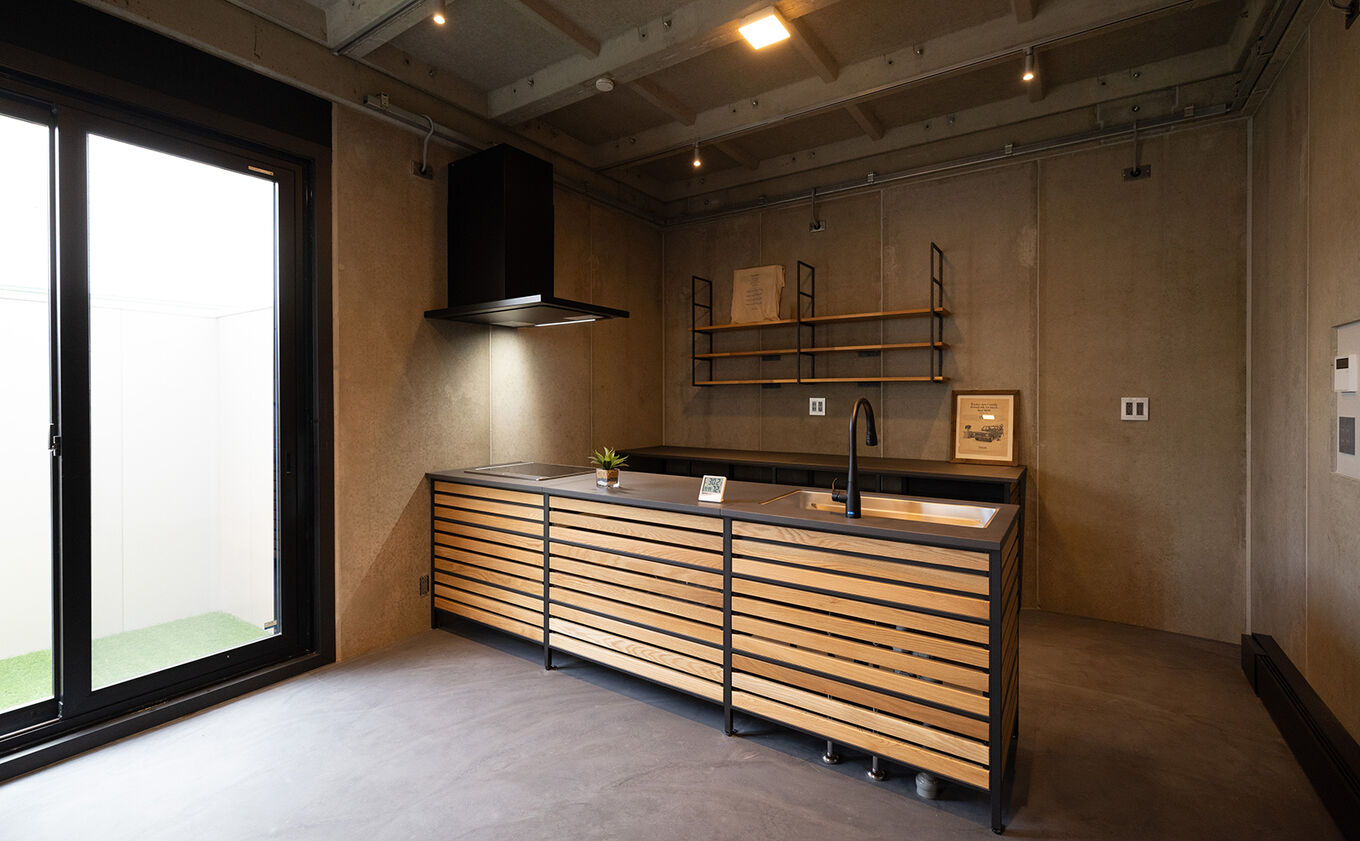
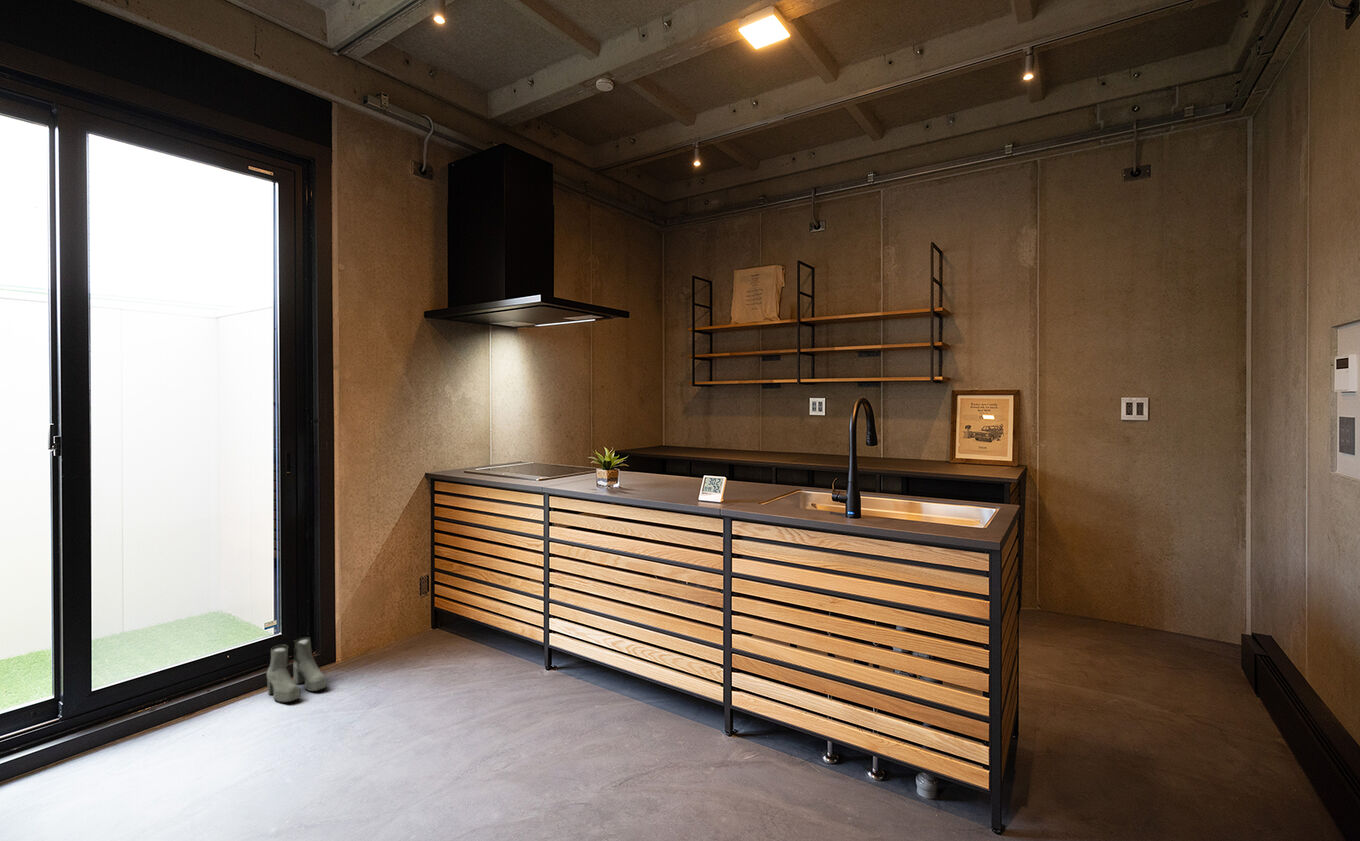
+ boots (296, 667)
